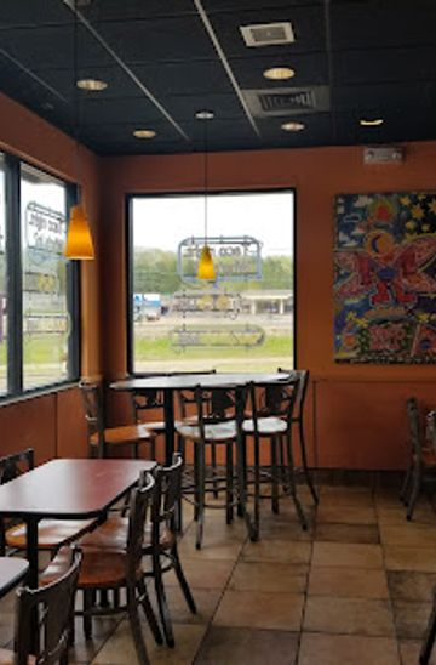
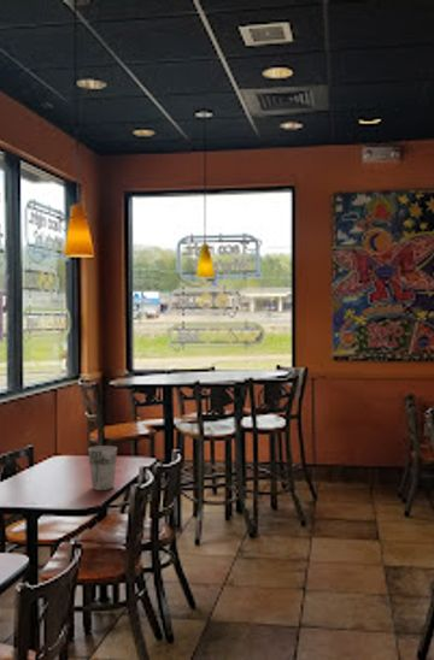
+ cup (102, 467)
